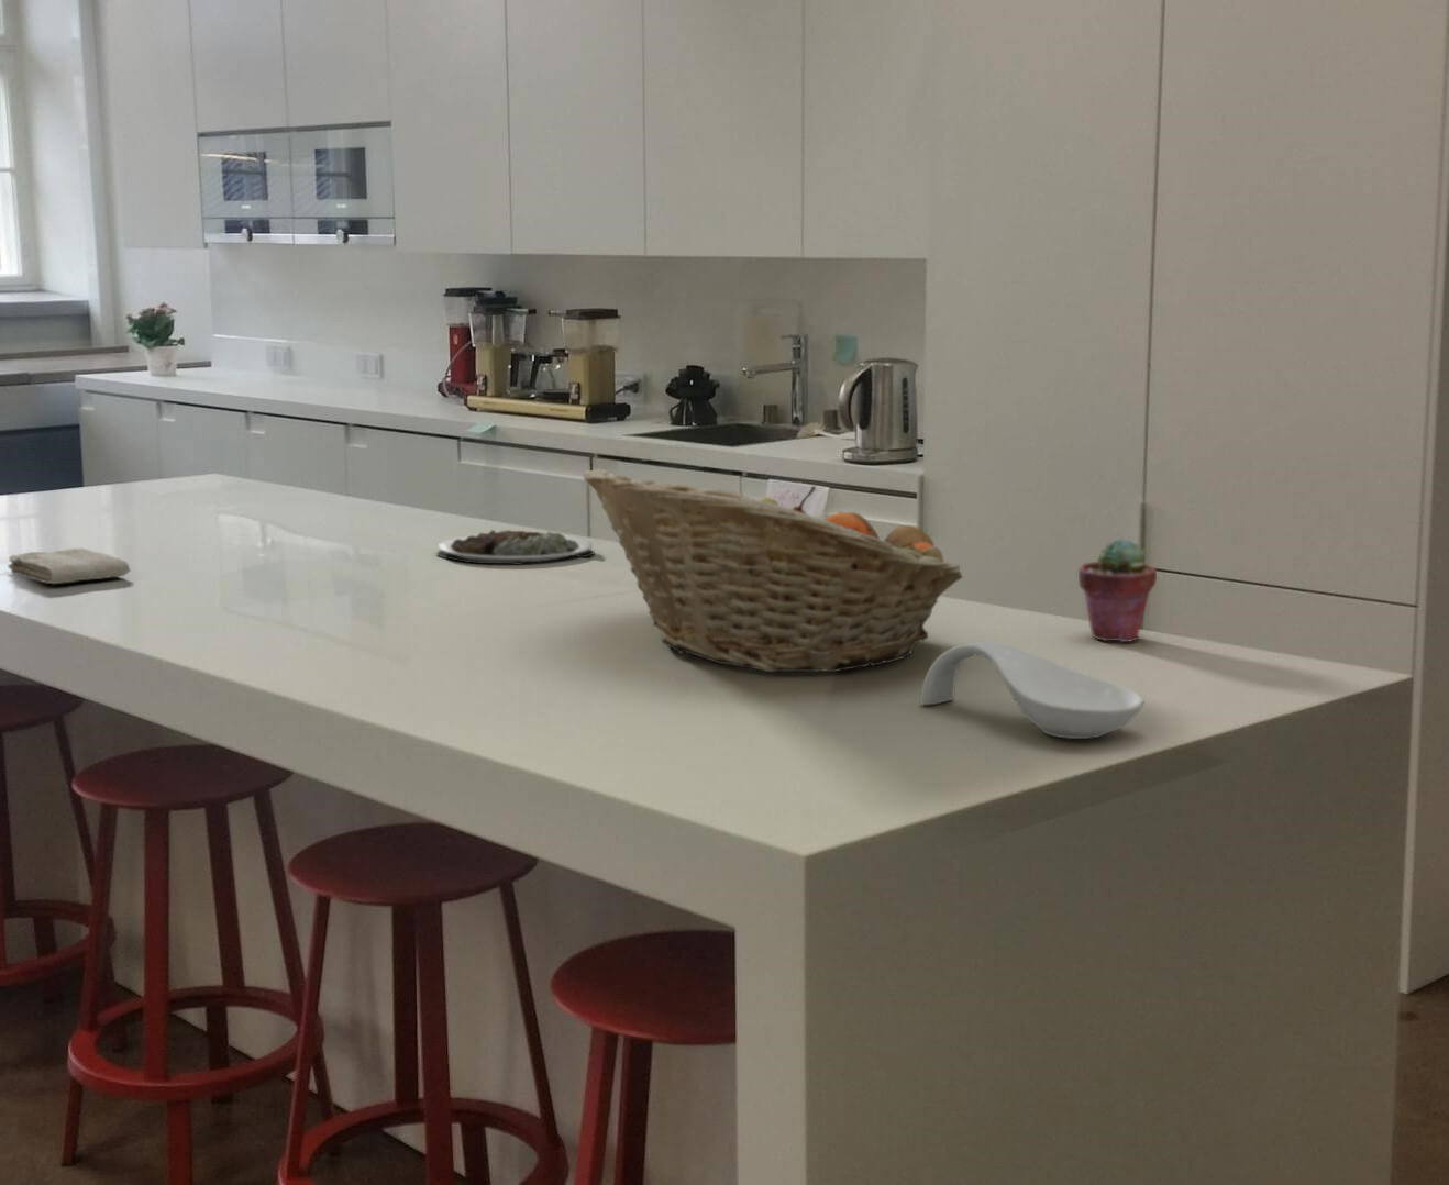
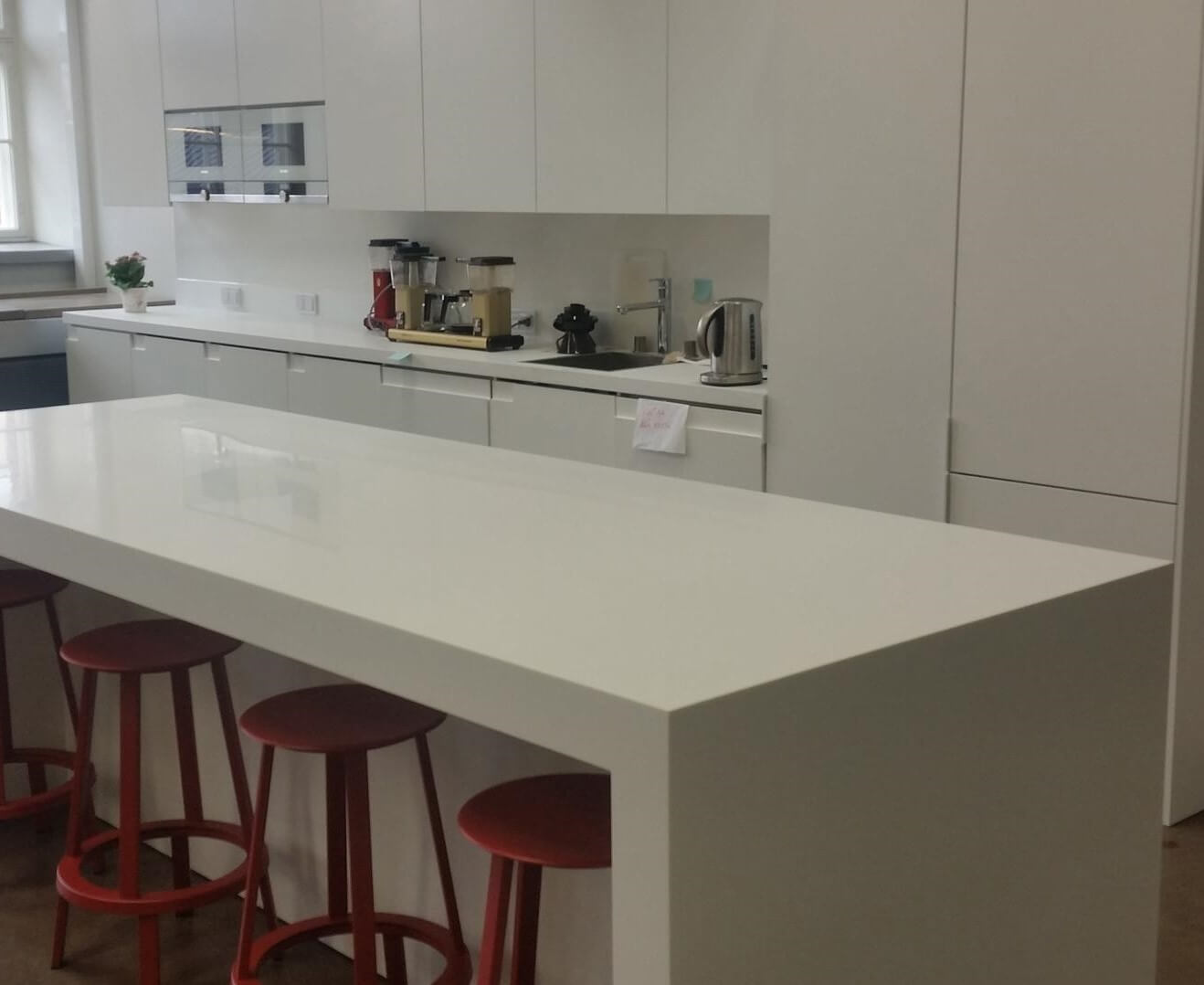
- spoon rest (1027, 686)
- washcloth (66, 564)
- plate (515, 543)
- potted succulent (1116, 587)
- fruit basket (768, 556)
